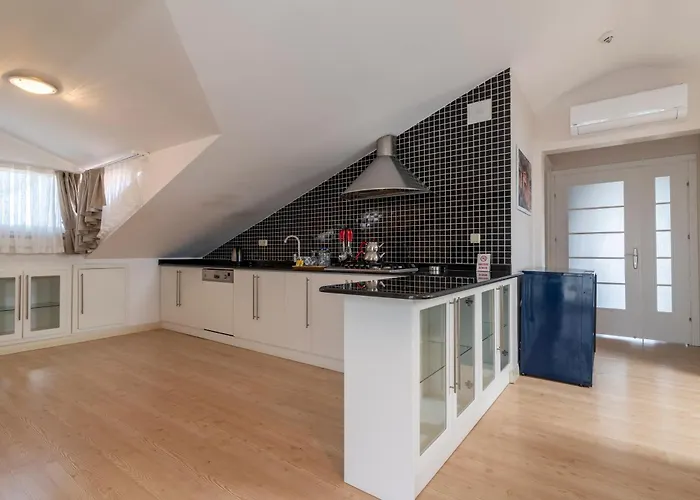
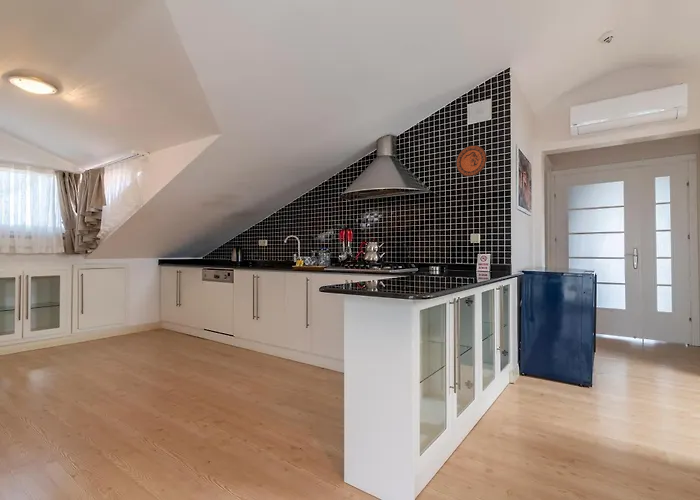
+ decorative plate (471, 160)
